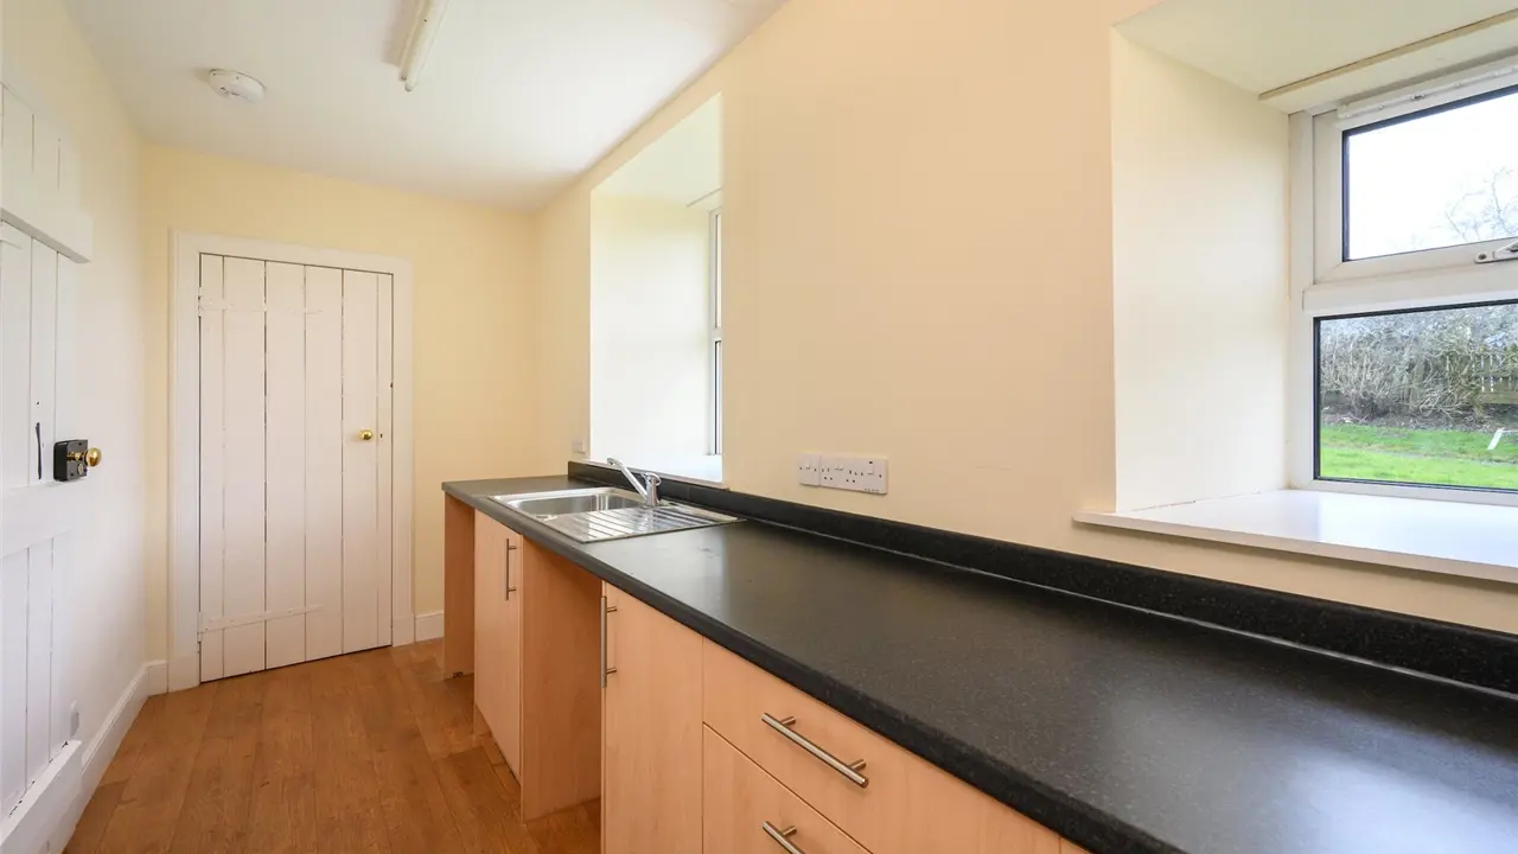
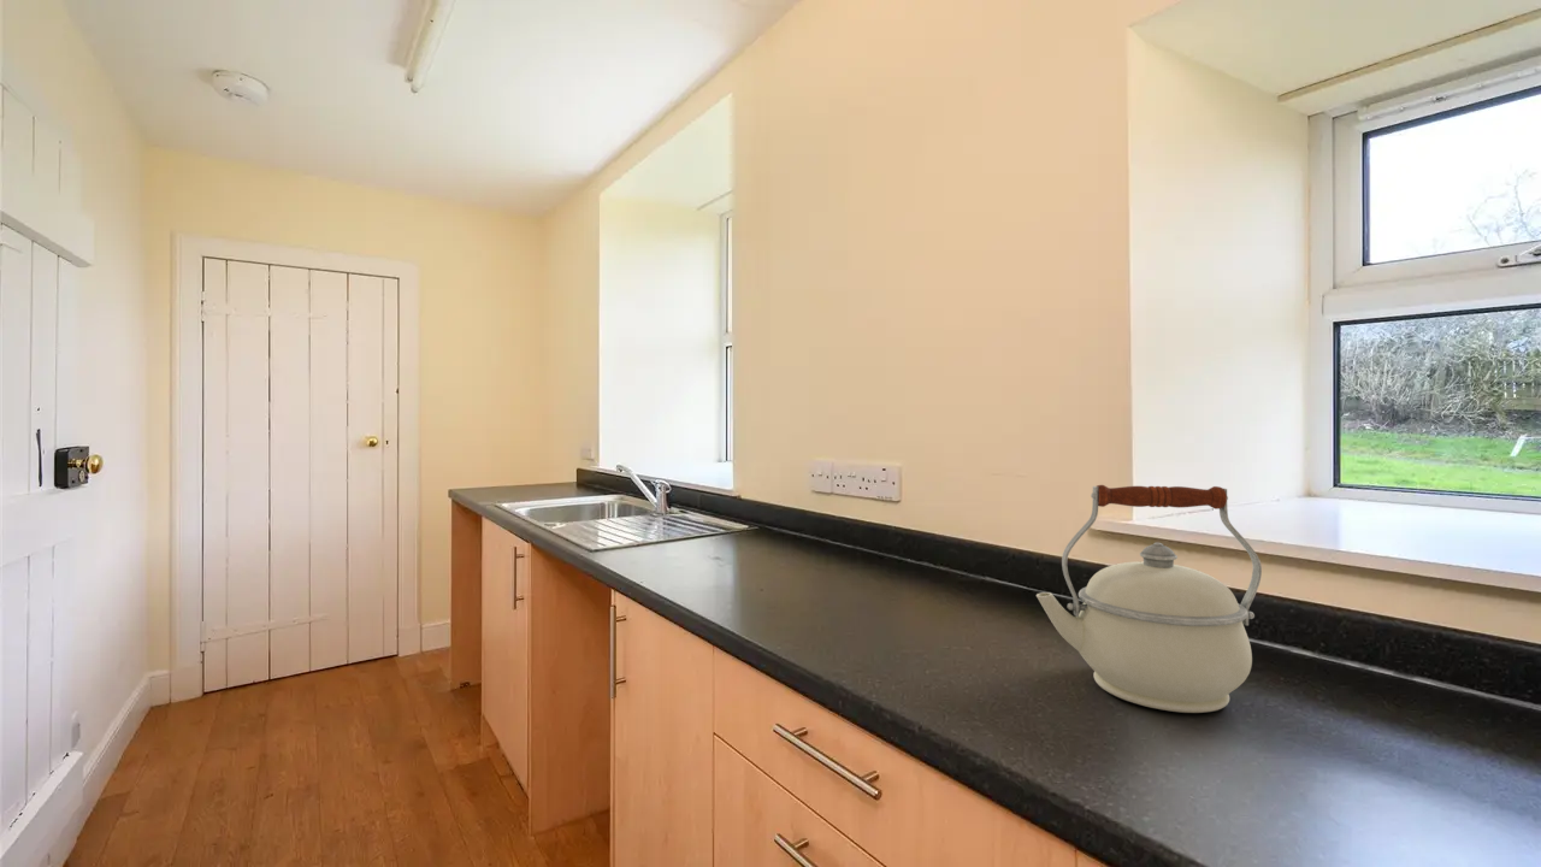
+ kettle (1144, 586)
